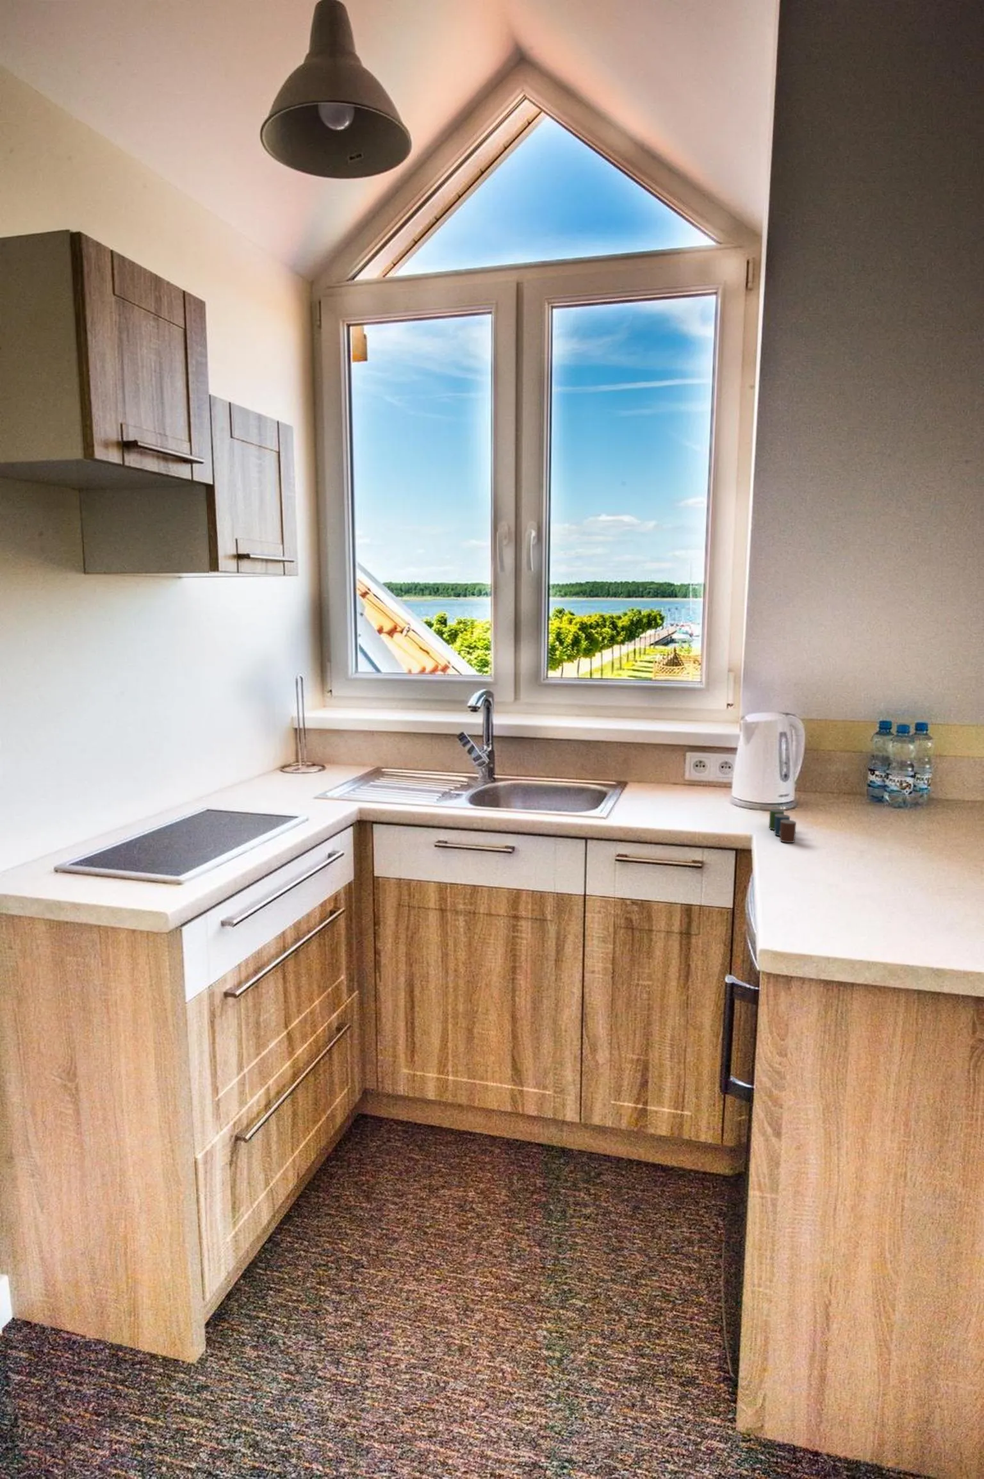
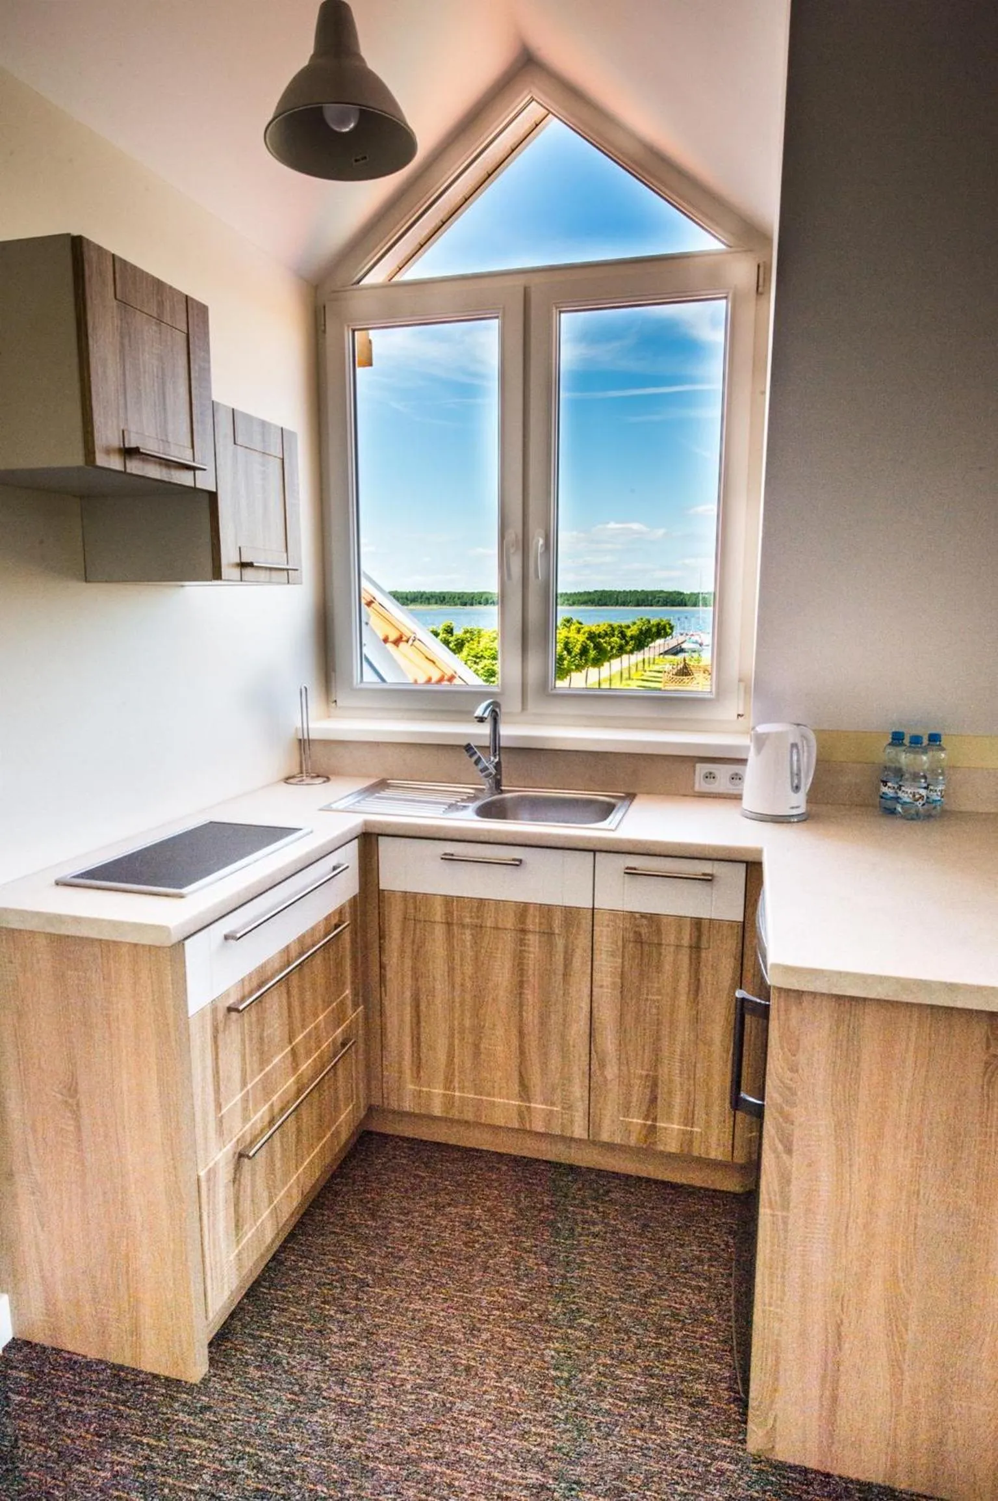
- cup (782, 818)
